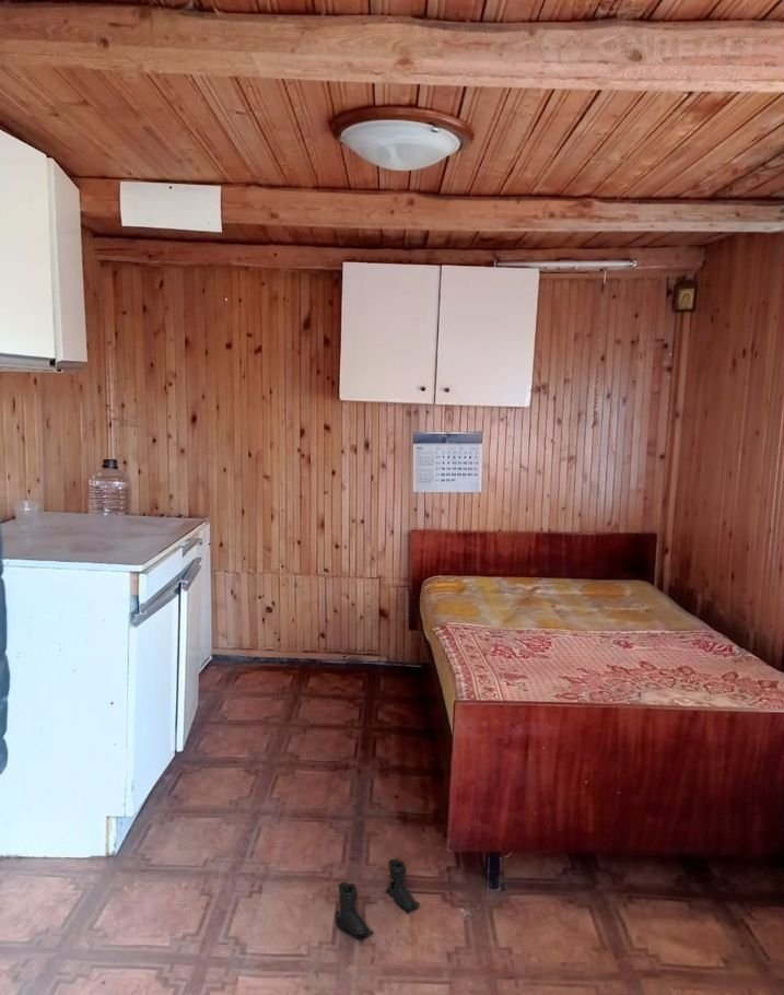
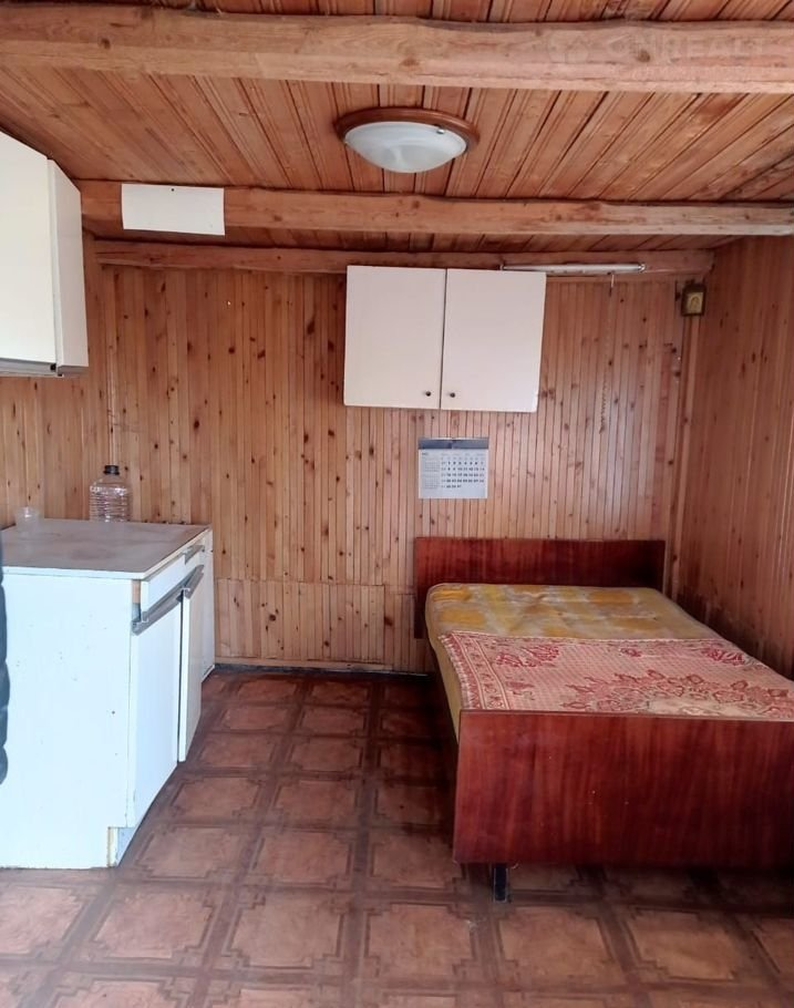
- boots (386, 892)
